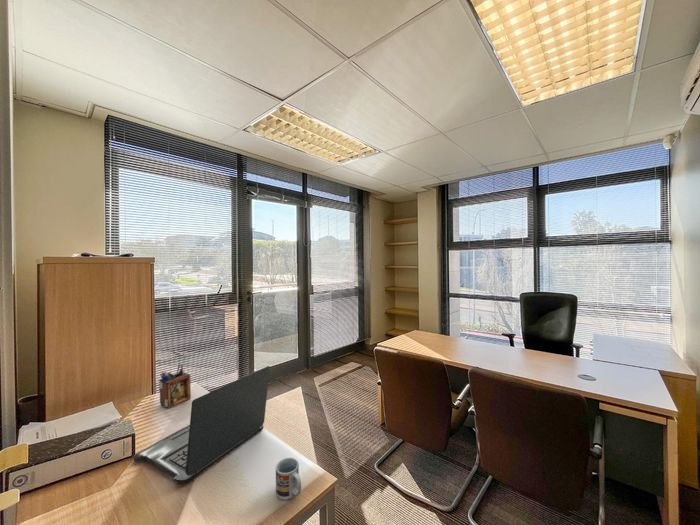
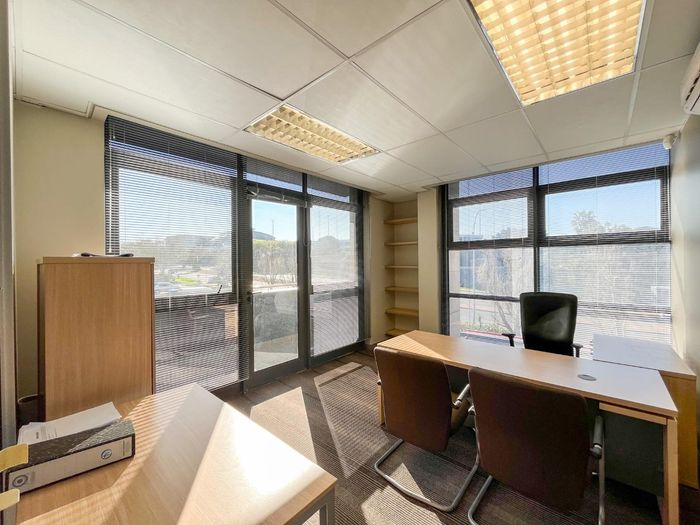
- desk organizer (175, 384)
- laptop (207, 408)
- cup (290, 479)
